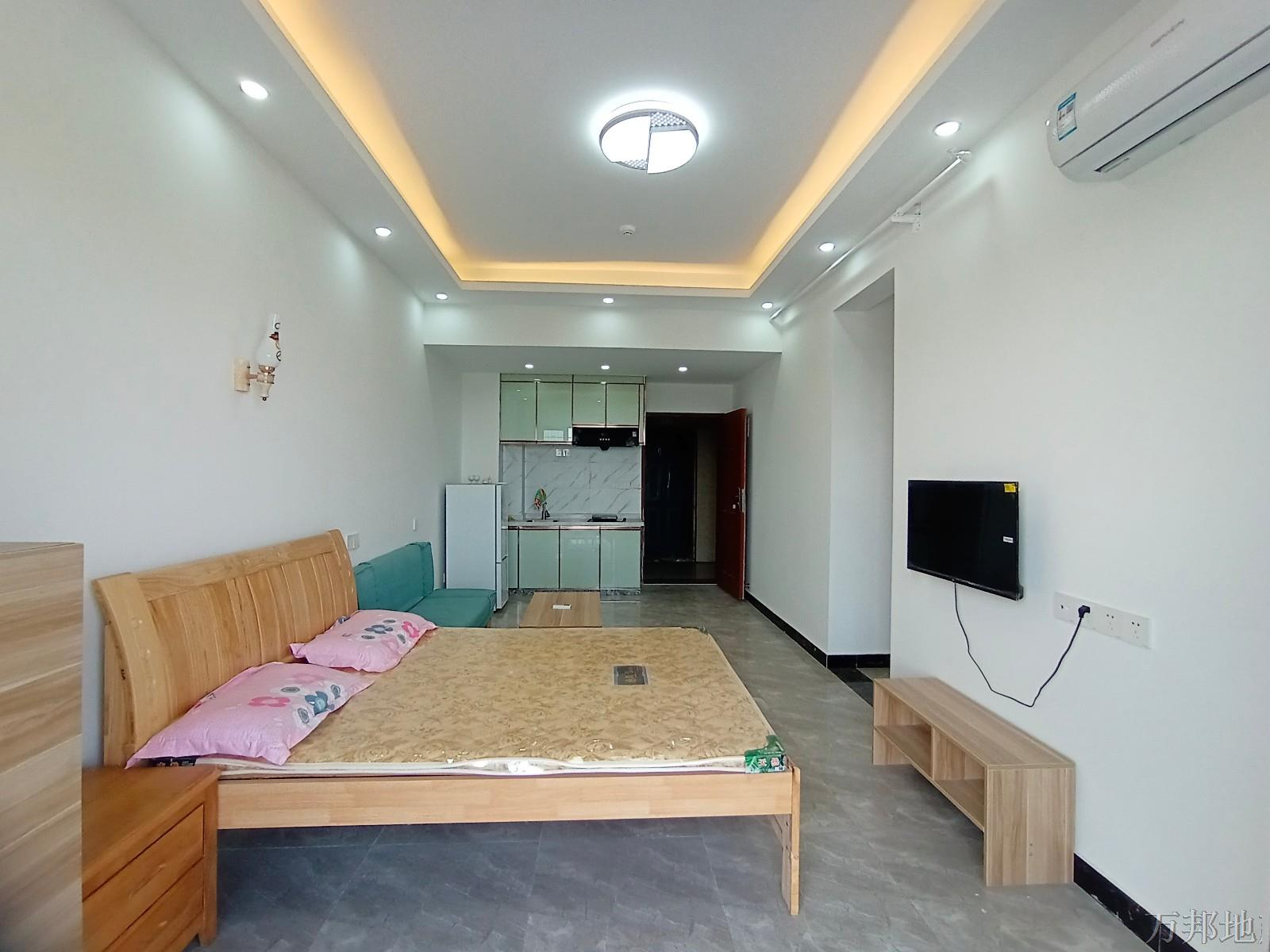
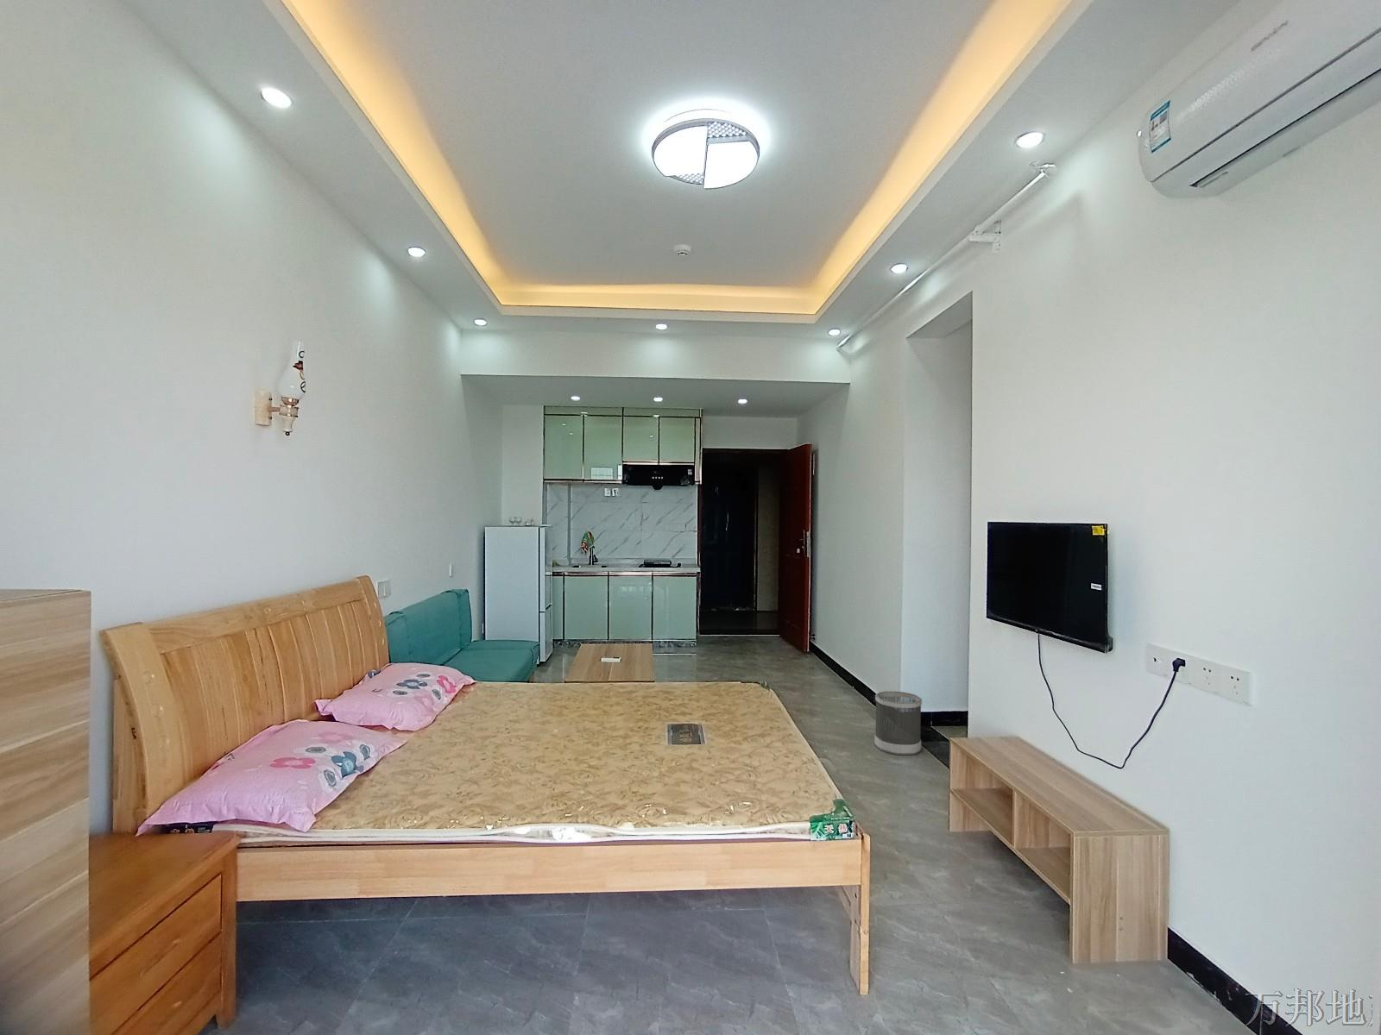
+ wastebasket (898, 722)
